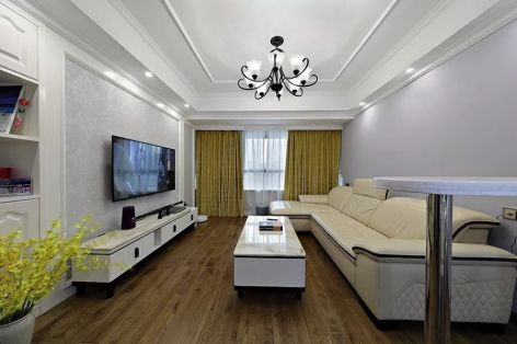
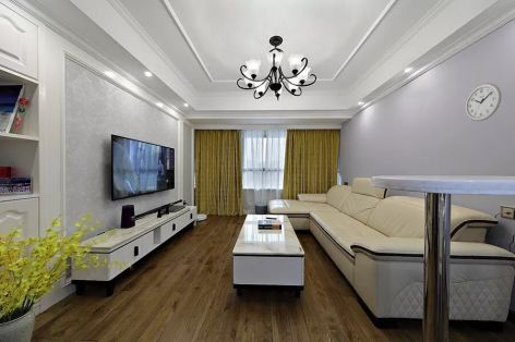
+ wall clock (481, 102)
